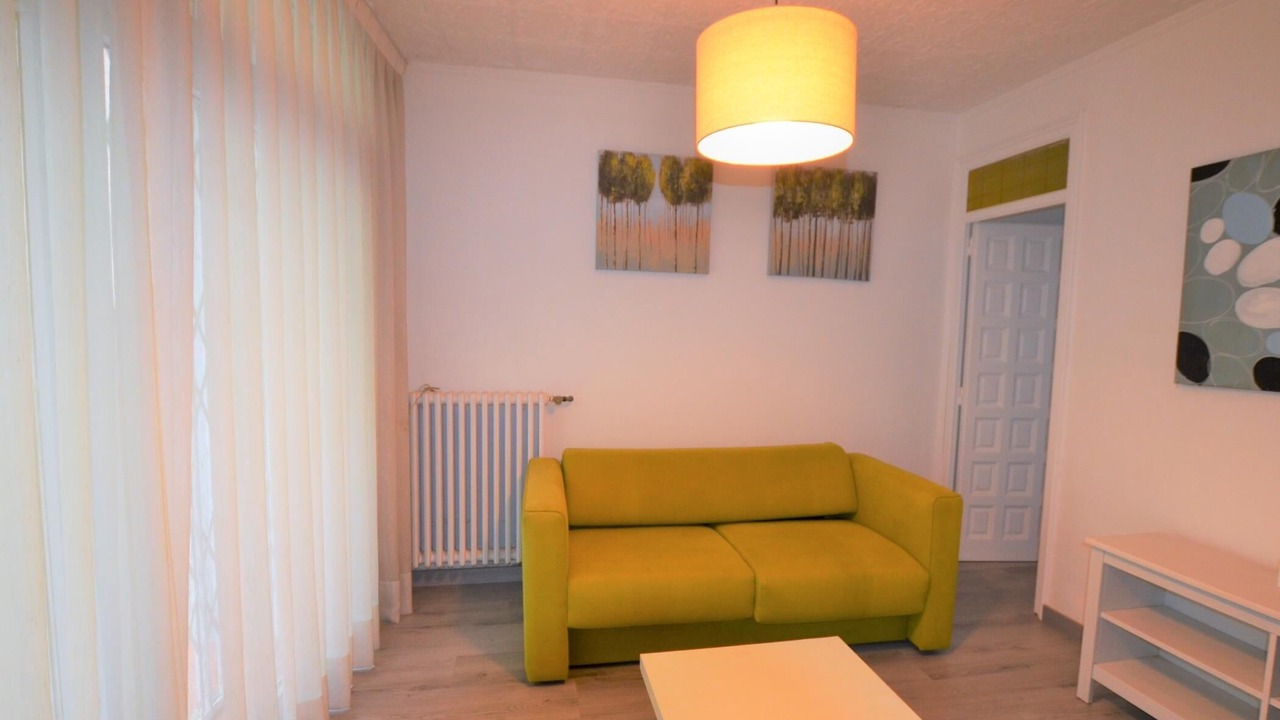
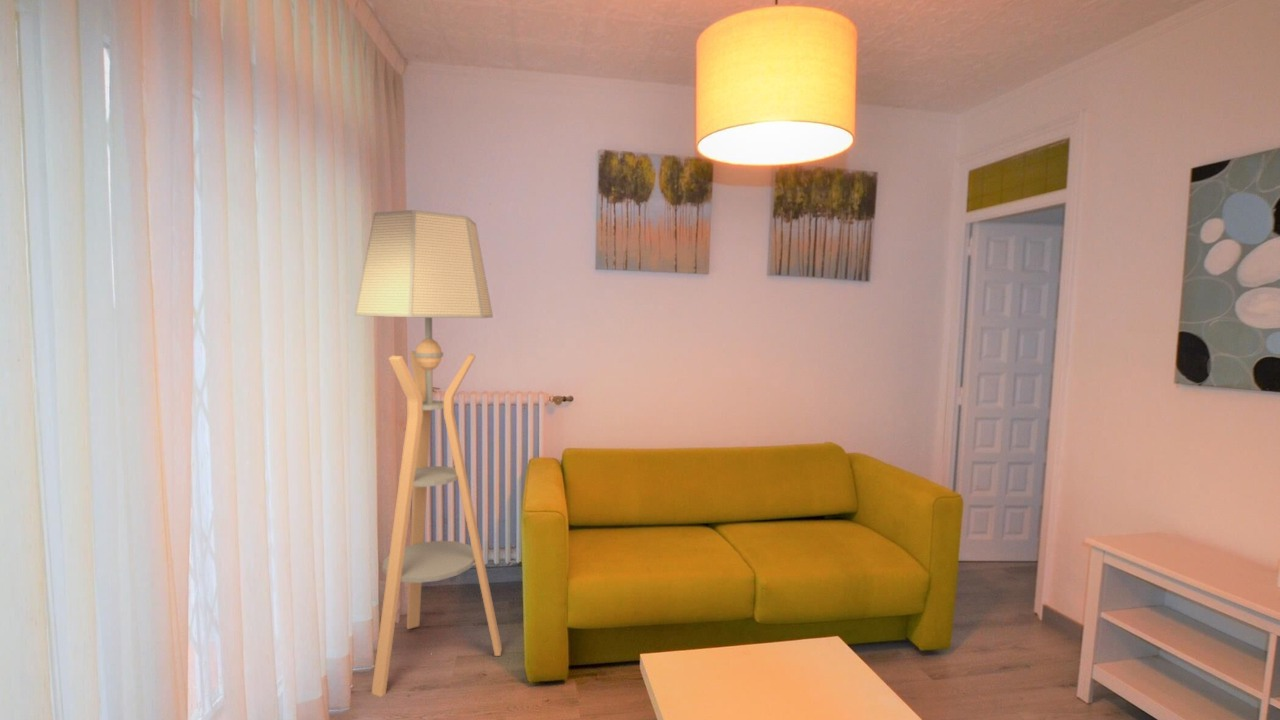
+ floor lamp (428, 443)
